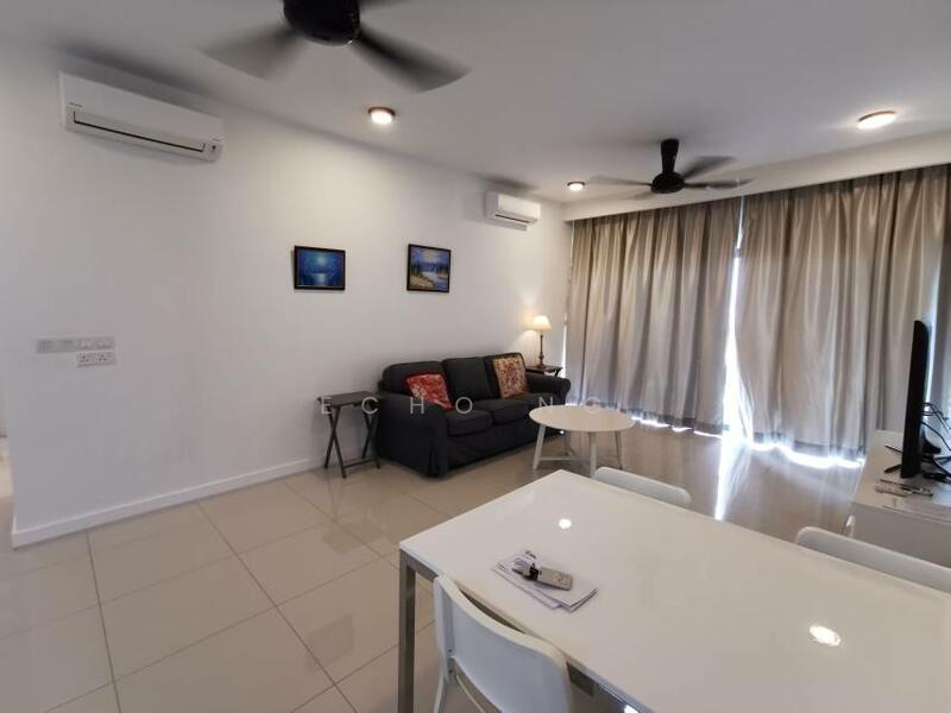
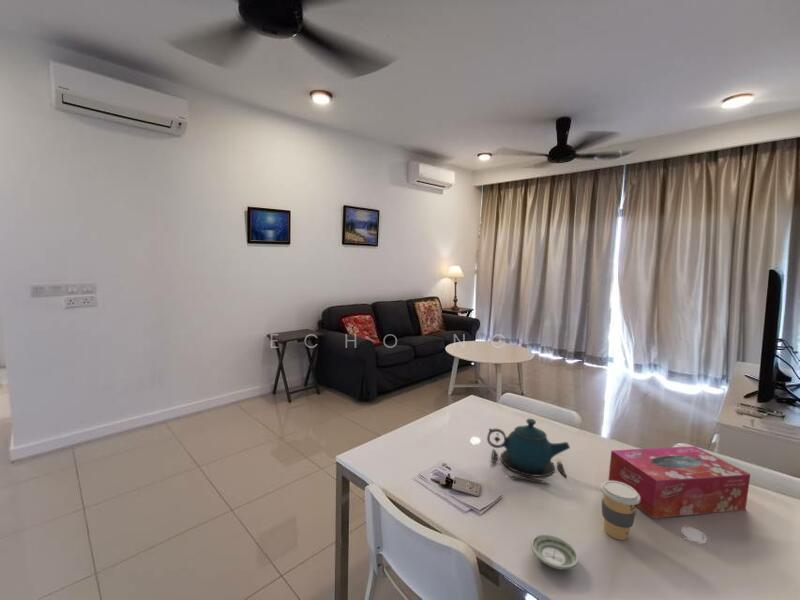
+ coffee cup (617, 510)
+ teapot (527, 440)
+ tissue box (675, 478)
+ saucer (553, 554)
